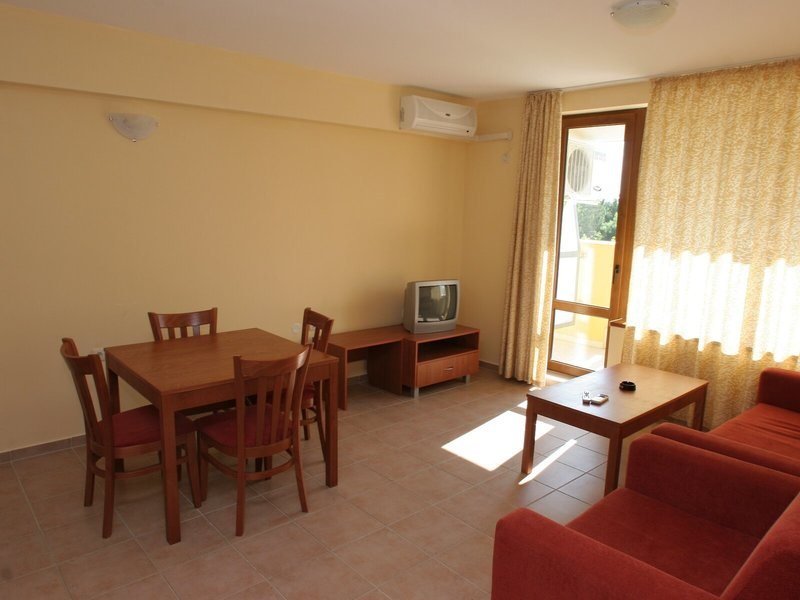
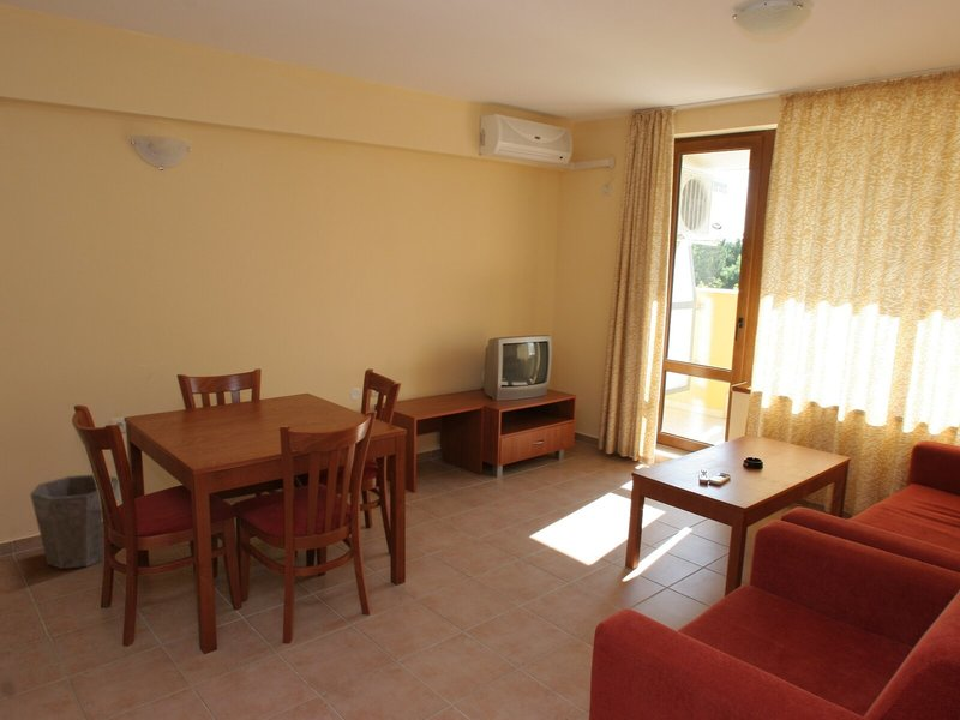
+ waste bin (78, 521)
